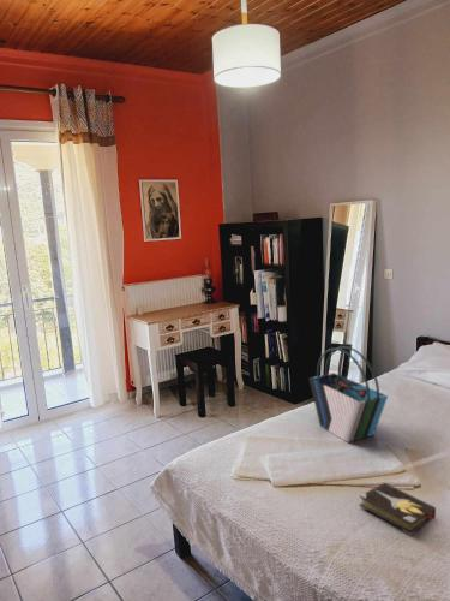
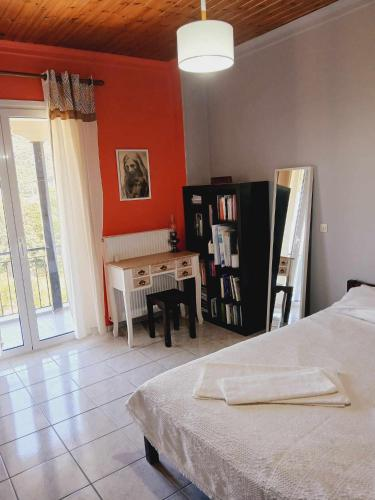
- hardback book (396, 505)
- tote bag (346, 389)
